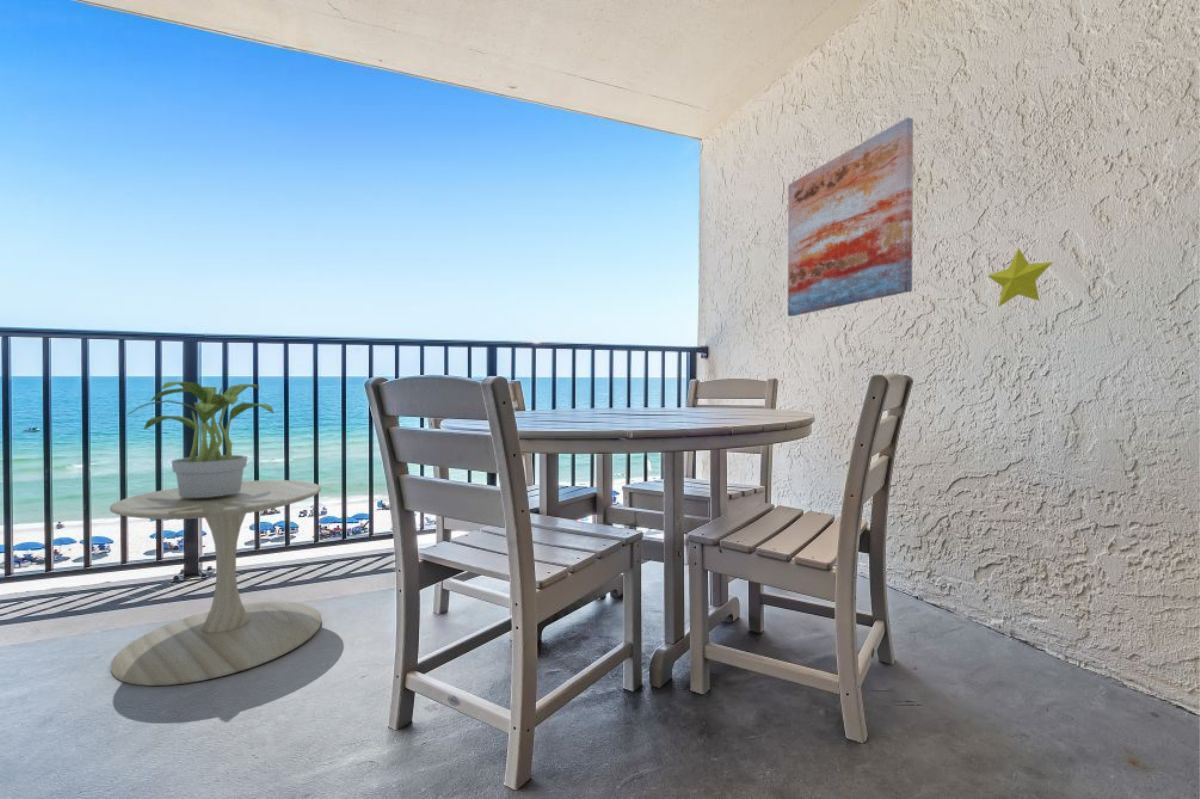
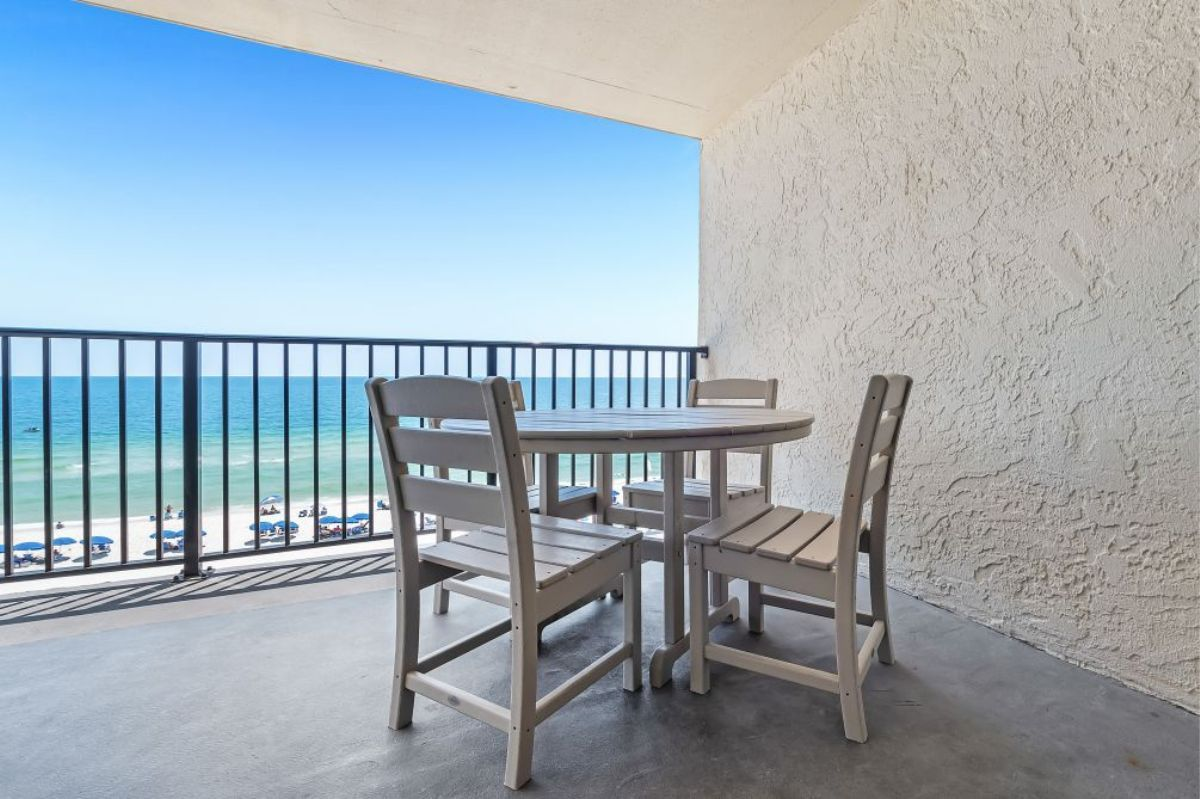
- wall art (841, 230)
- decorative star (1018, 275)
- potted plant (211, 437)
- side table (226, 566)
